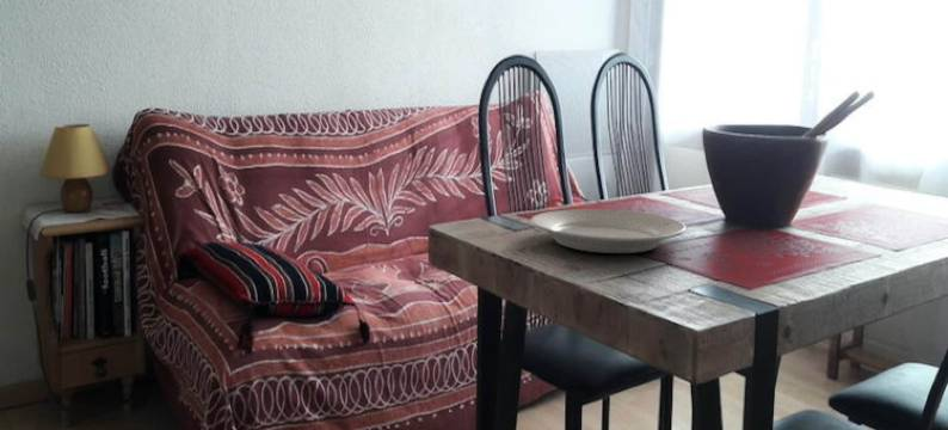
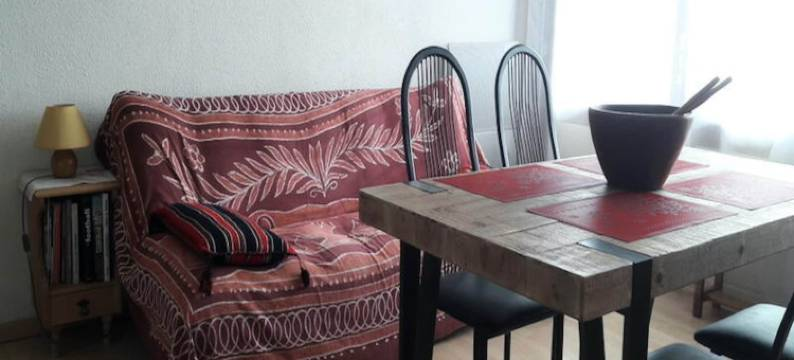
- plate (607, 232)
